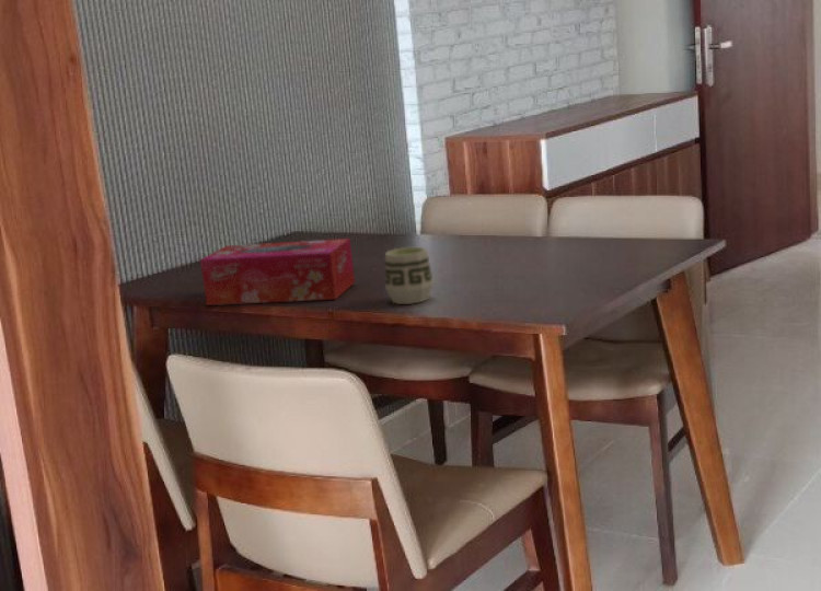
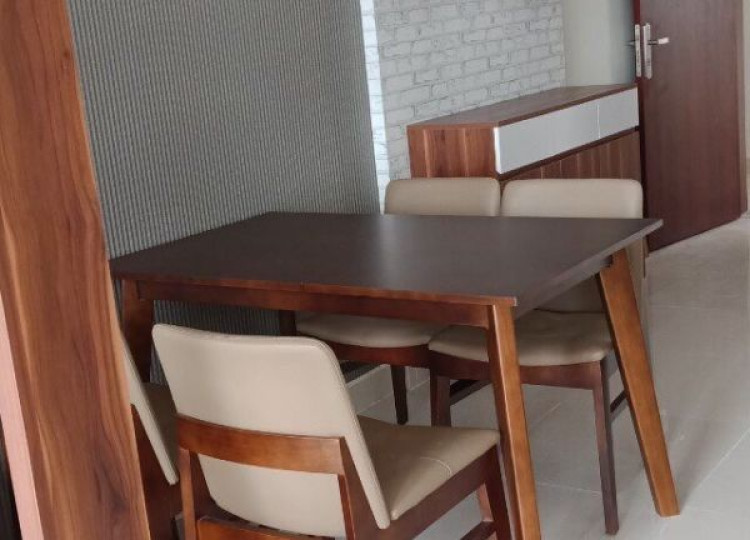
- tissue box (278, 271)
- cup (408, 275)
